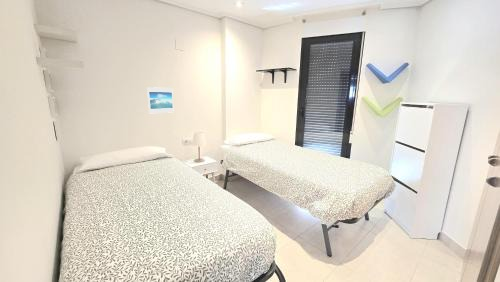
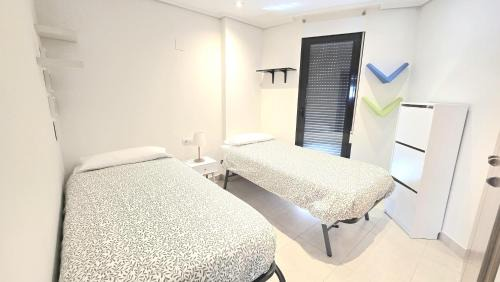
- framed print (160, 100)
